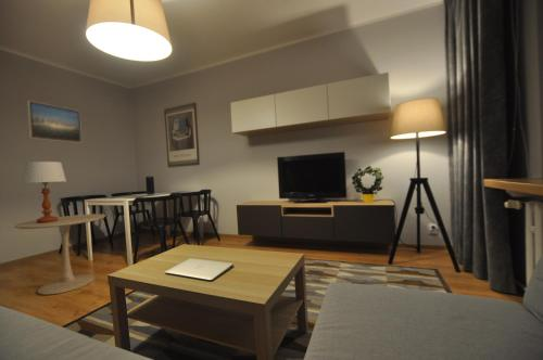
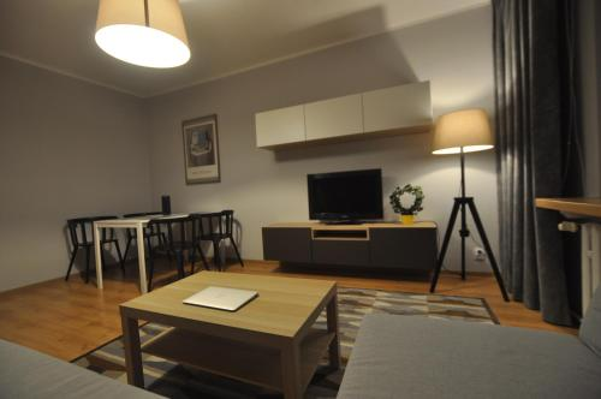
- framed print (56, 123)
- side table (65, 252)
- table lamp (46, 192)
